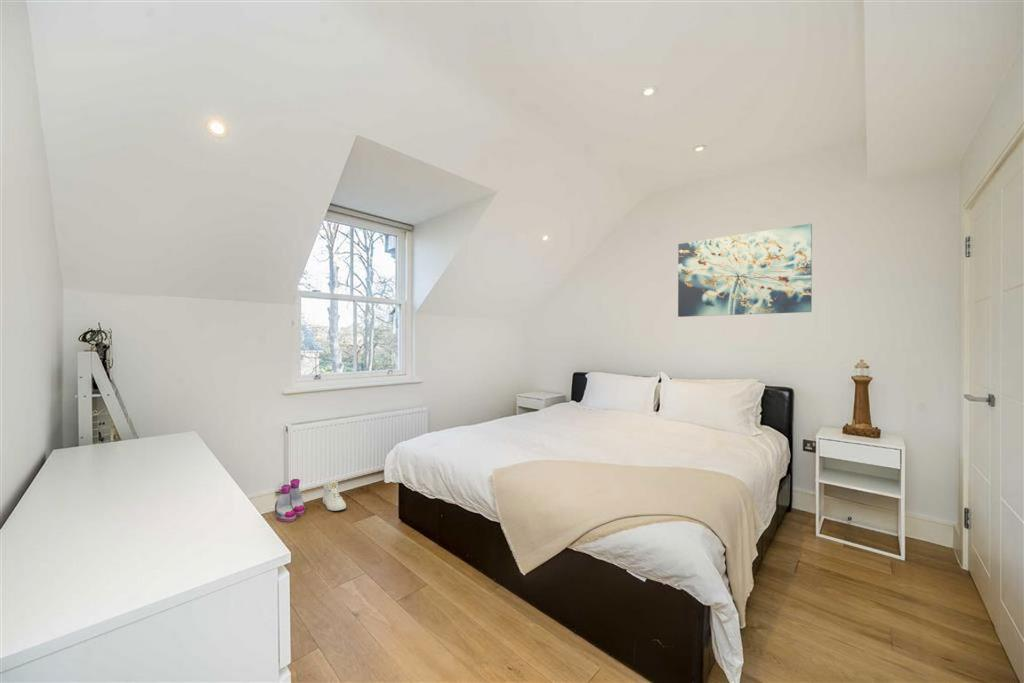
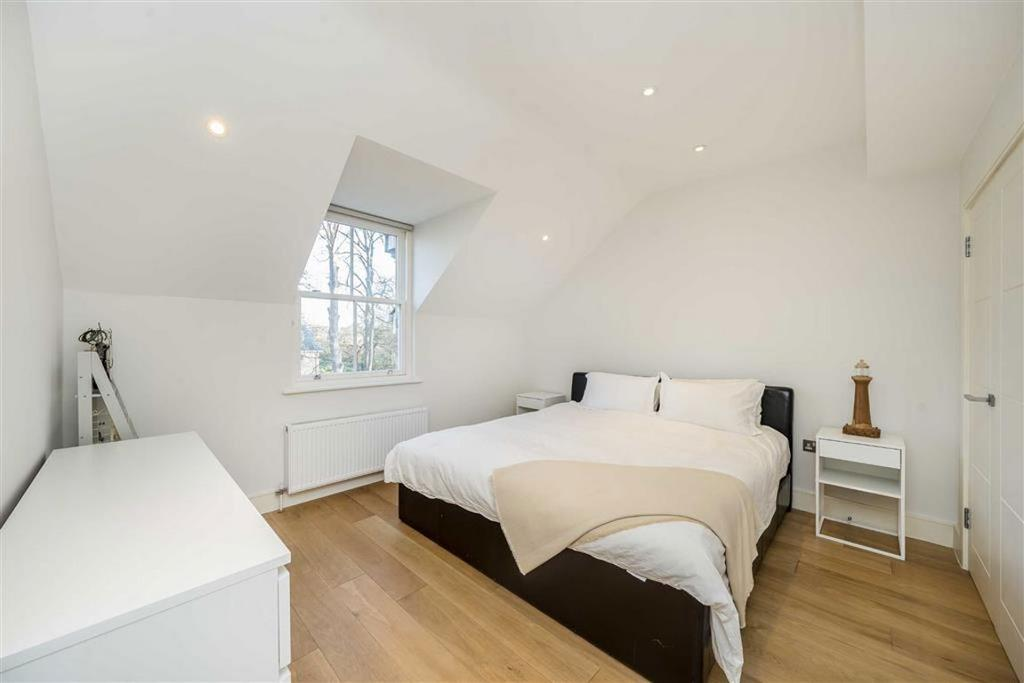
- boots (291, 497)
- sneaker (333, 494)
- wall art (738, 274)
